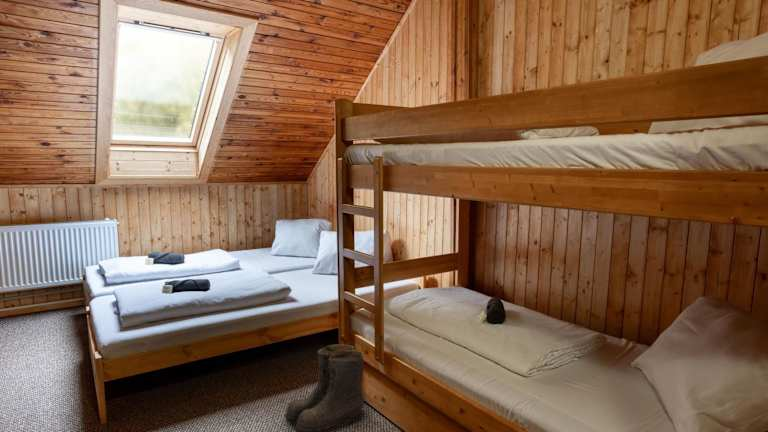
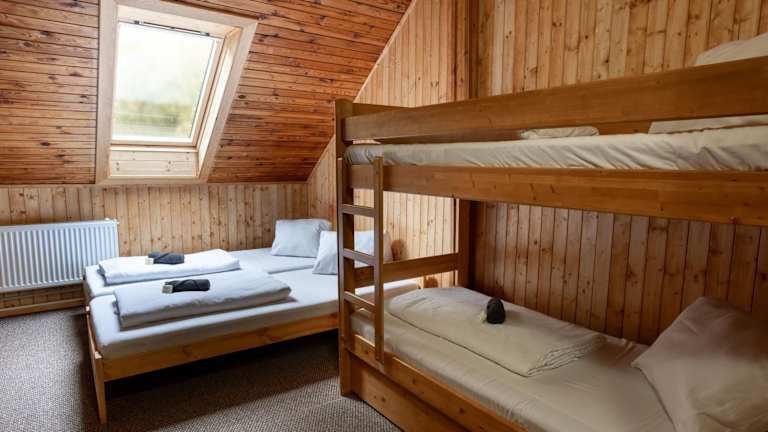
- boots (325, 386)
